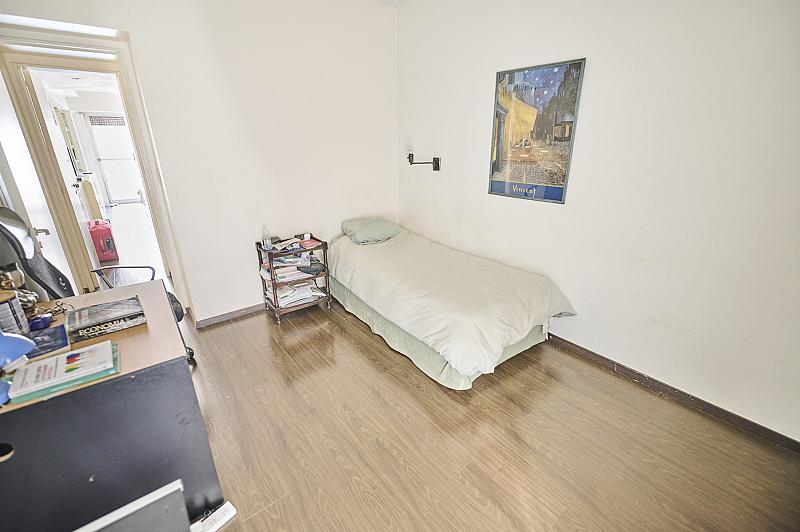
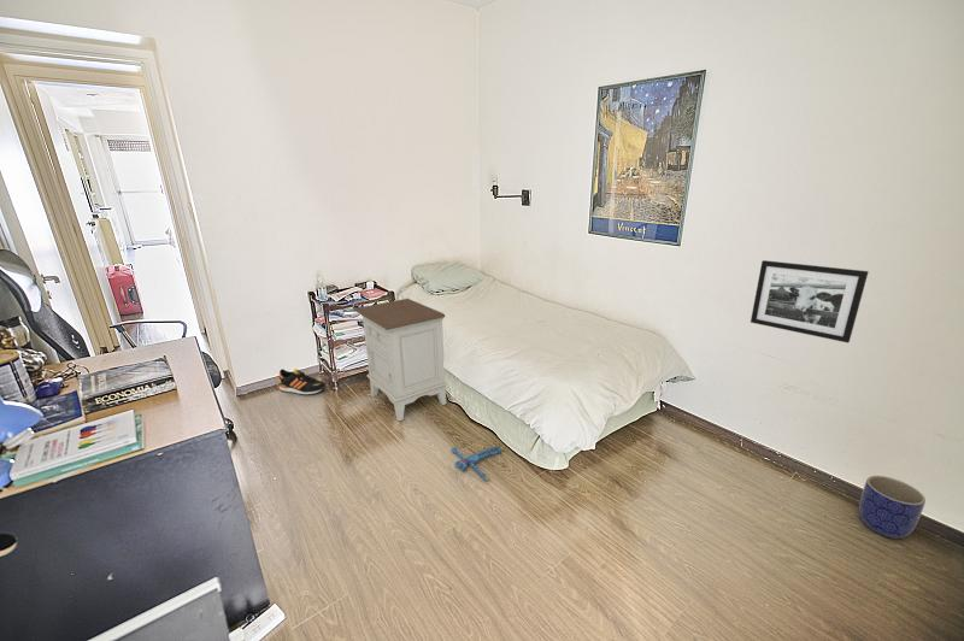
+ shoe (301, 380)
+ picture frame (803, 299)
+ planter (888, 508)
+ plush toy (480, 455)
+ nightstand (401, 357)
